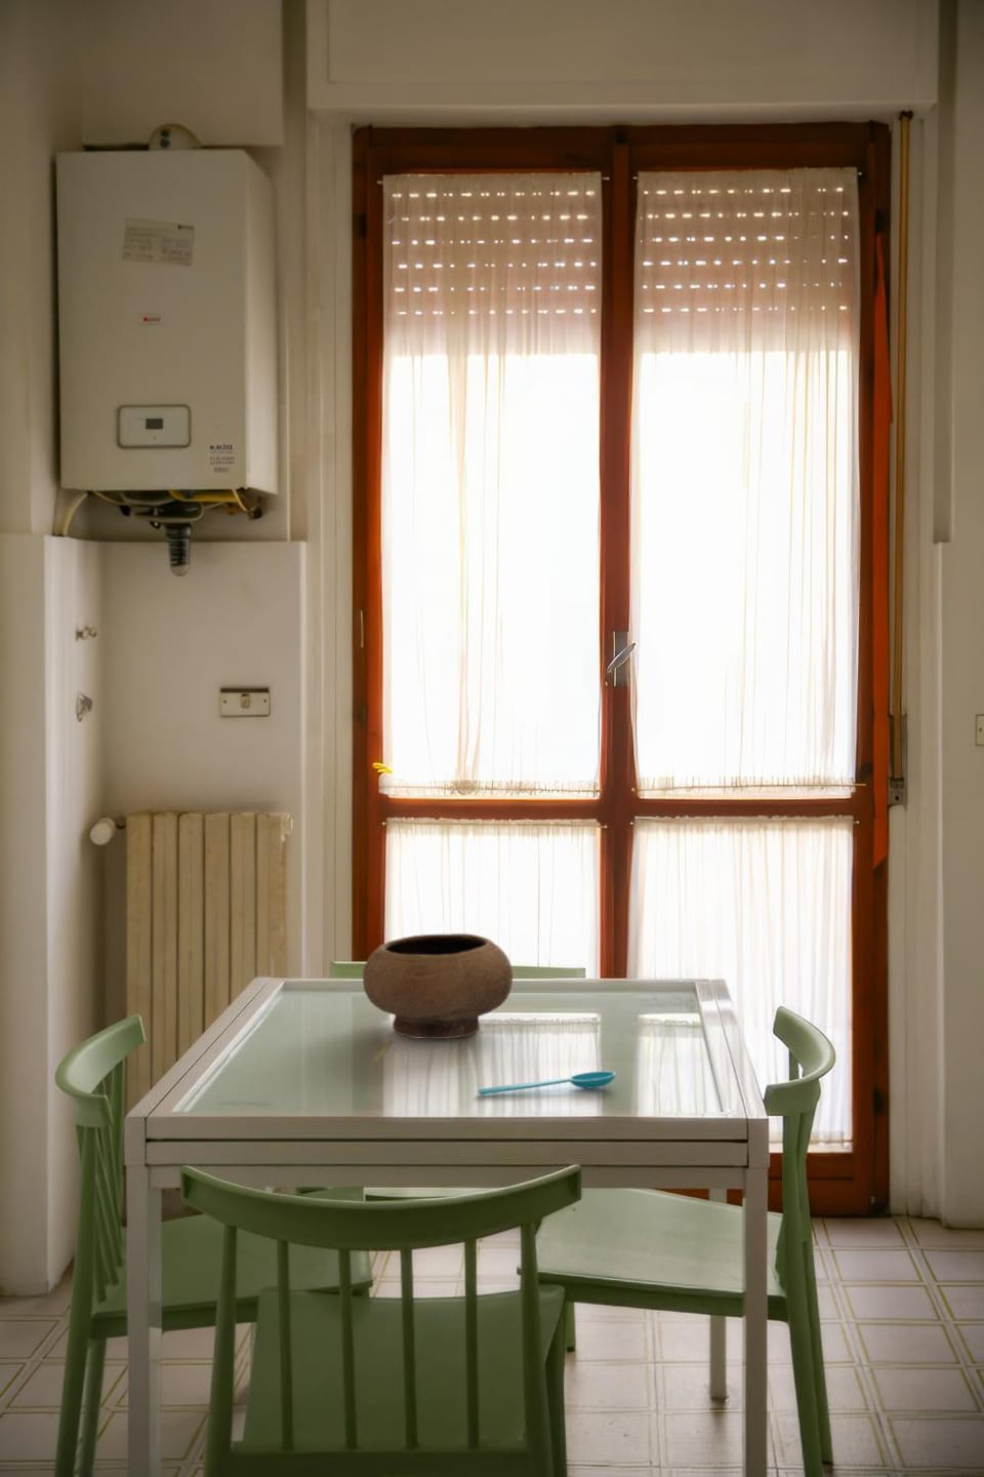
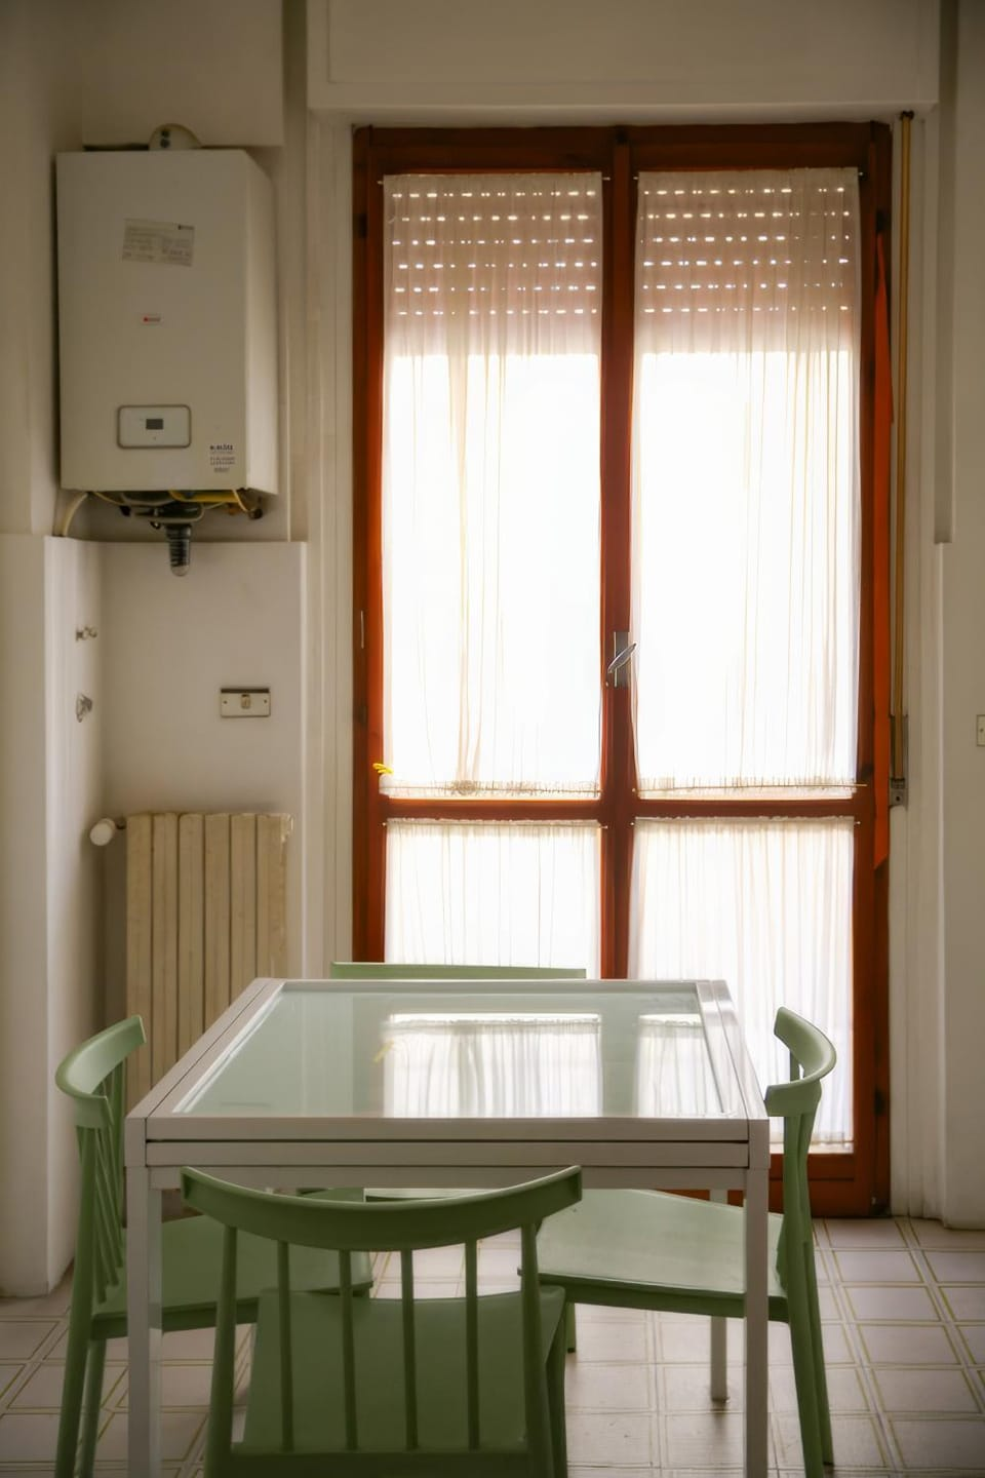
- bowl (438, 986)
- spoon (547, 1082)
